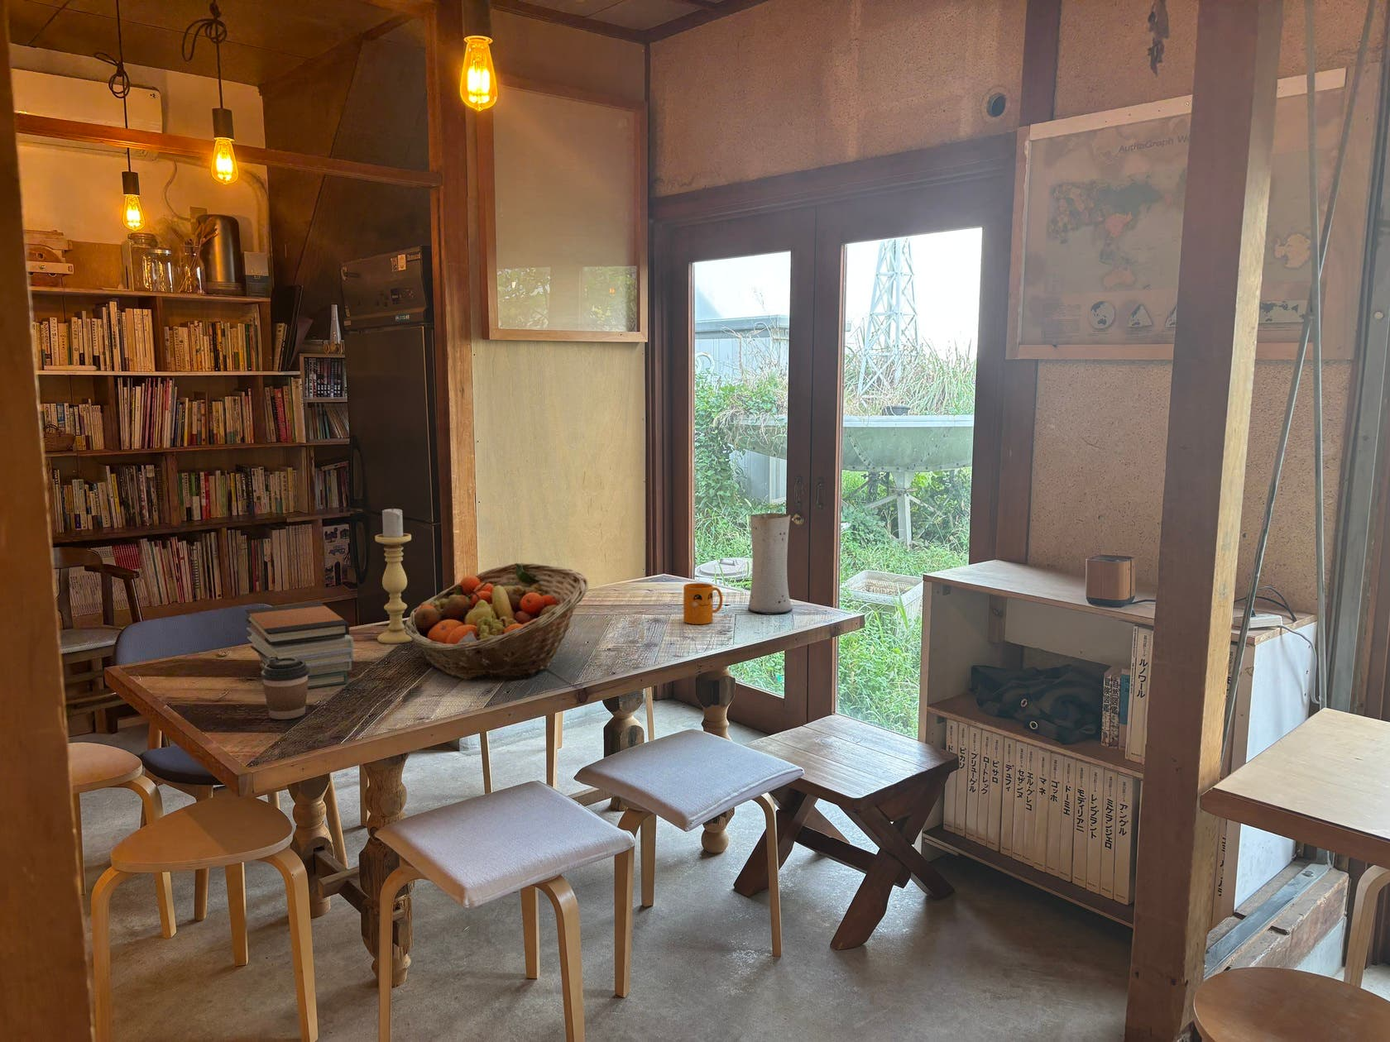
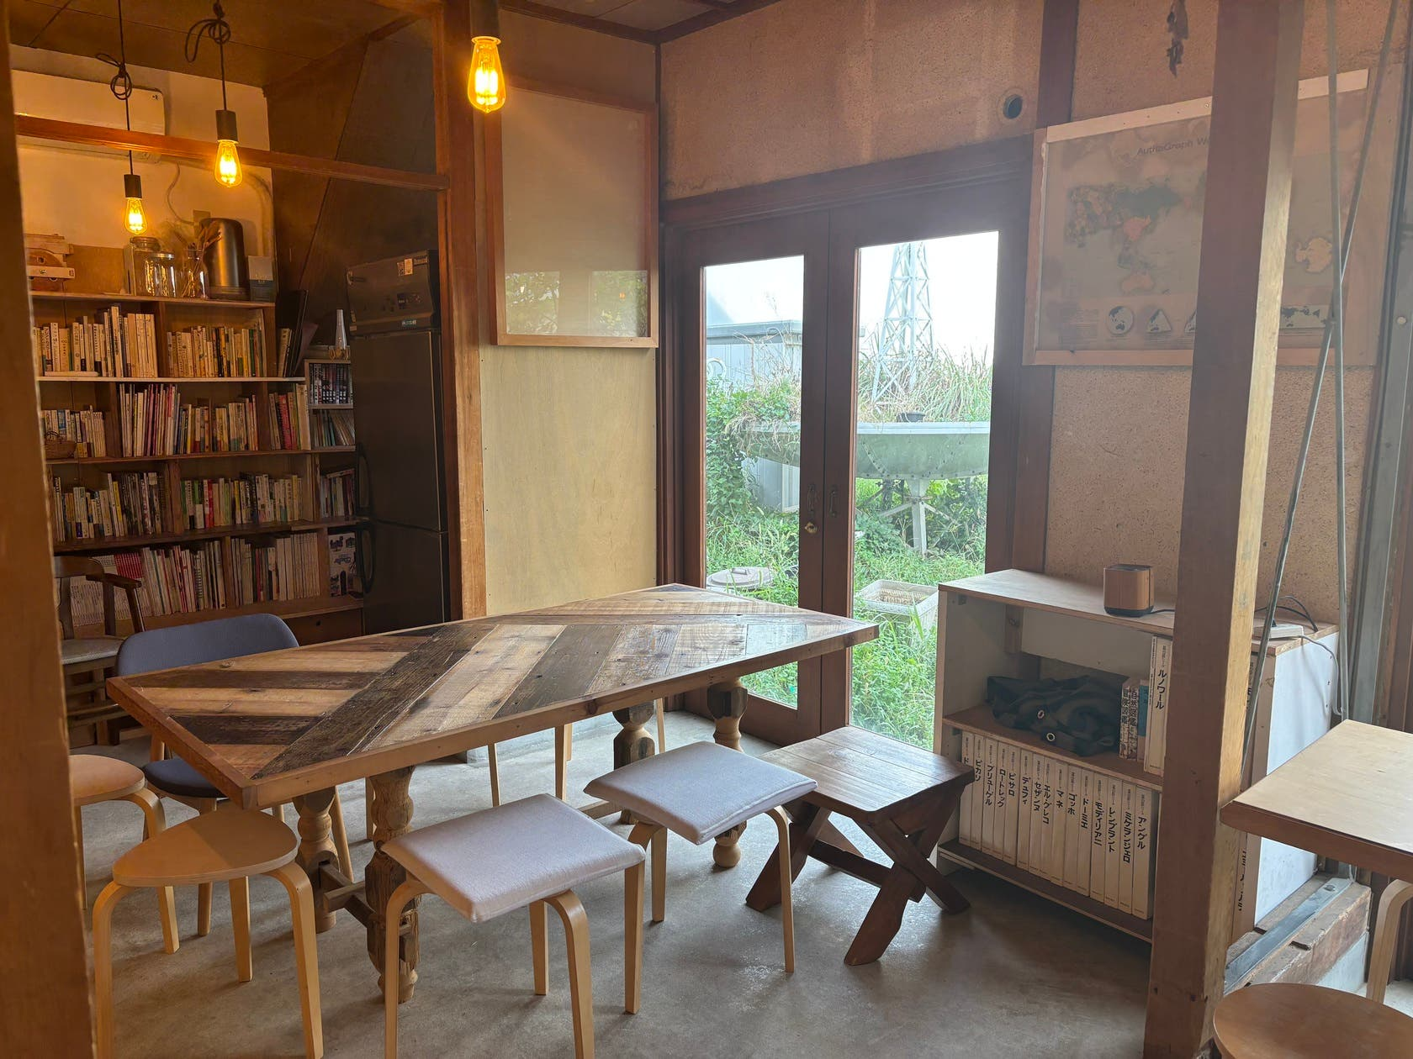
- mug (704, 602)
- vase (771, 564)
- coffee cup (286, 685)
- book stack (299, 645)
- fruit basket (497, 617)
- candle holder (394, 574)
